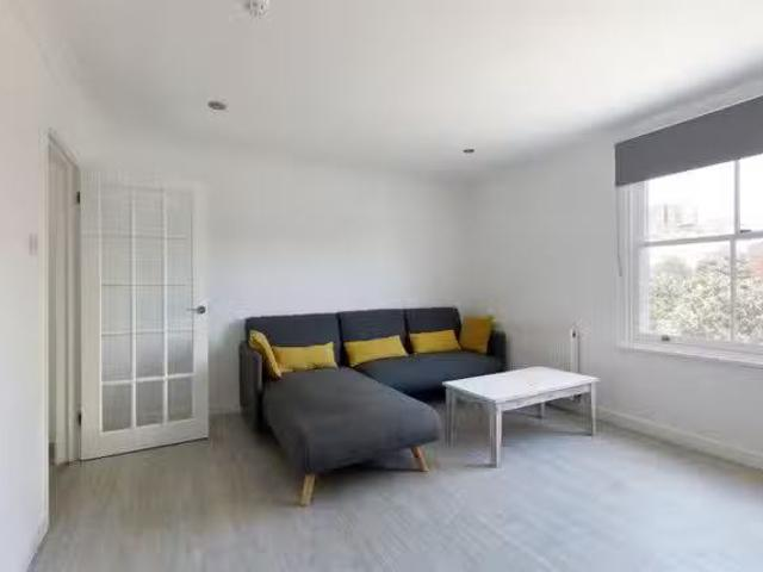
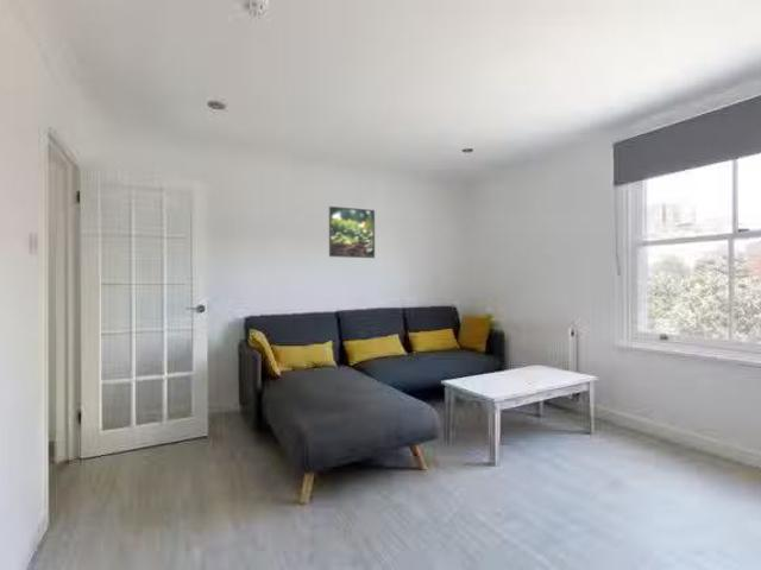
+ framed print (352, 233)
